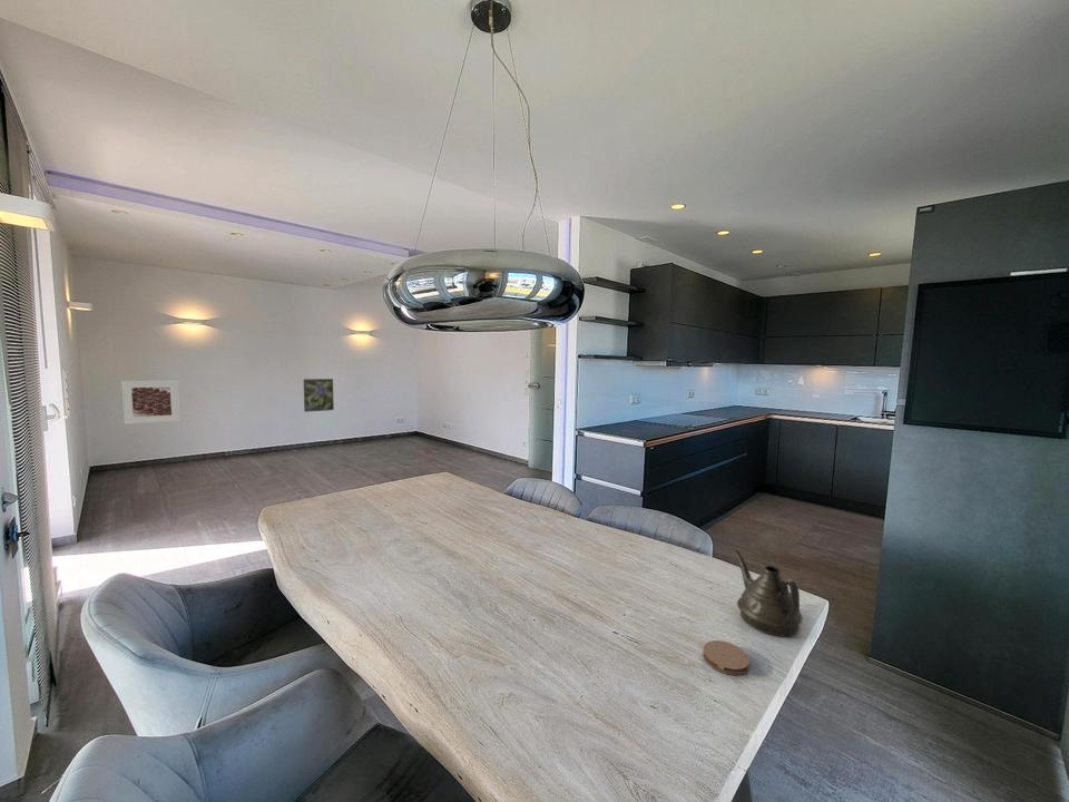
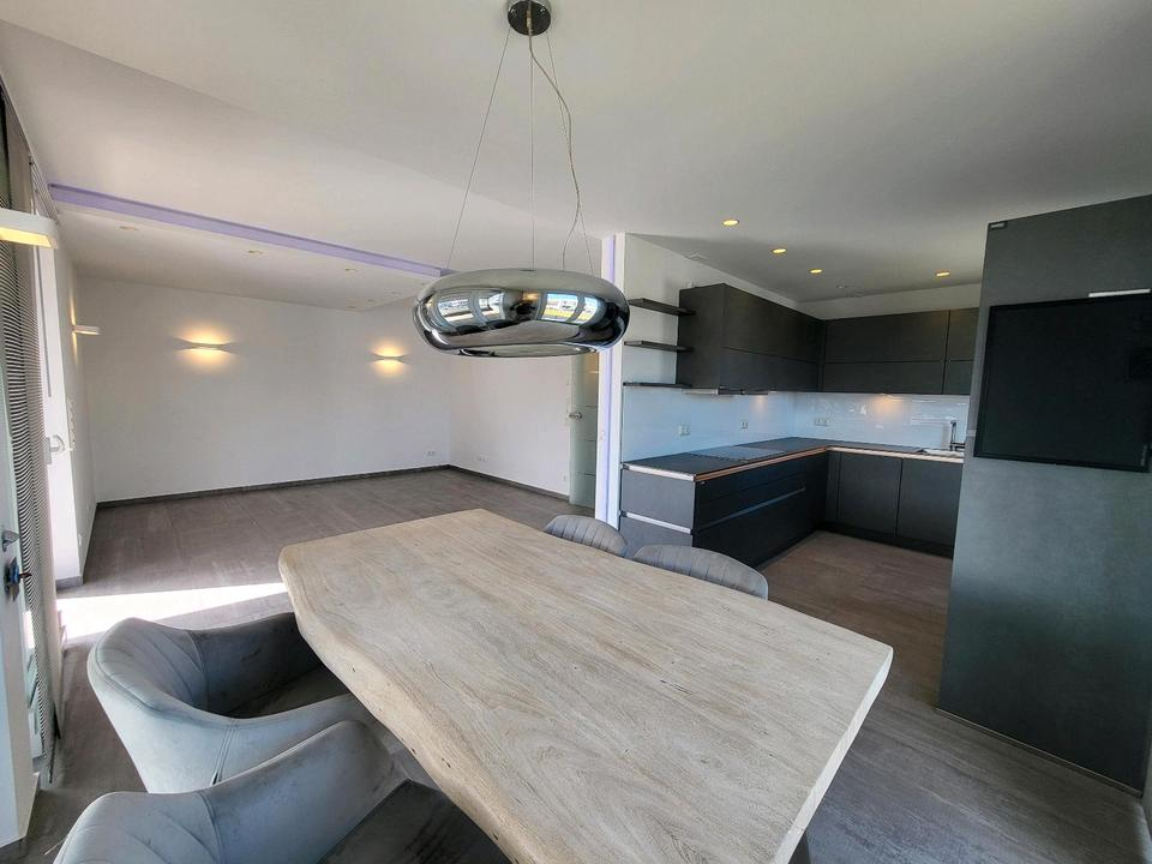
- teapot (763, 588)
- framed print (151, 401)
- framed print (318, 394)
- coaster (725, 656)
